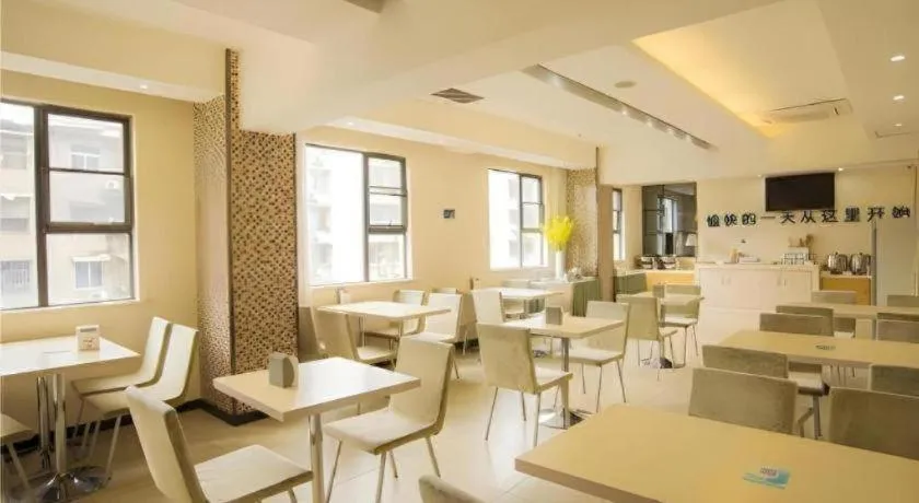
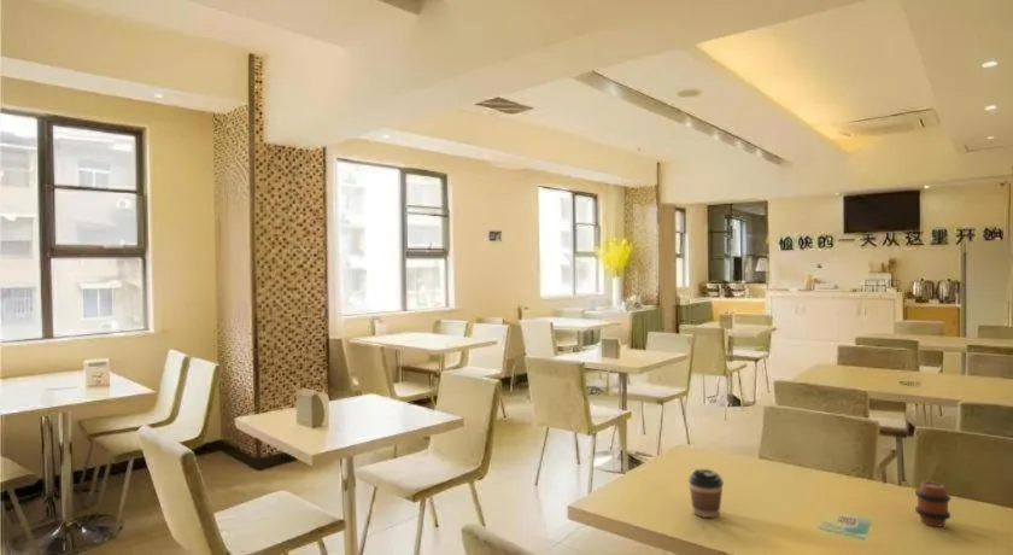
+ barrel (932, 503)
+ coffee cup (705, 491)
